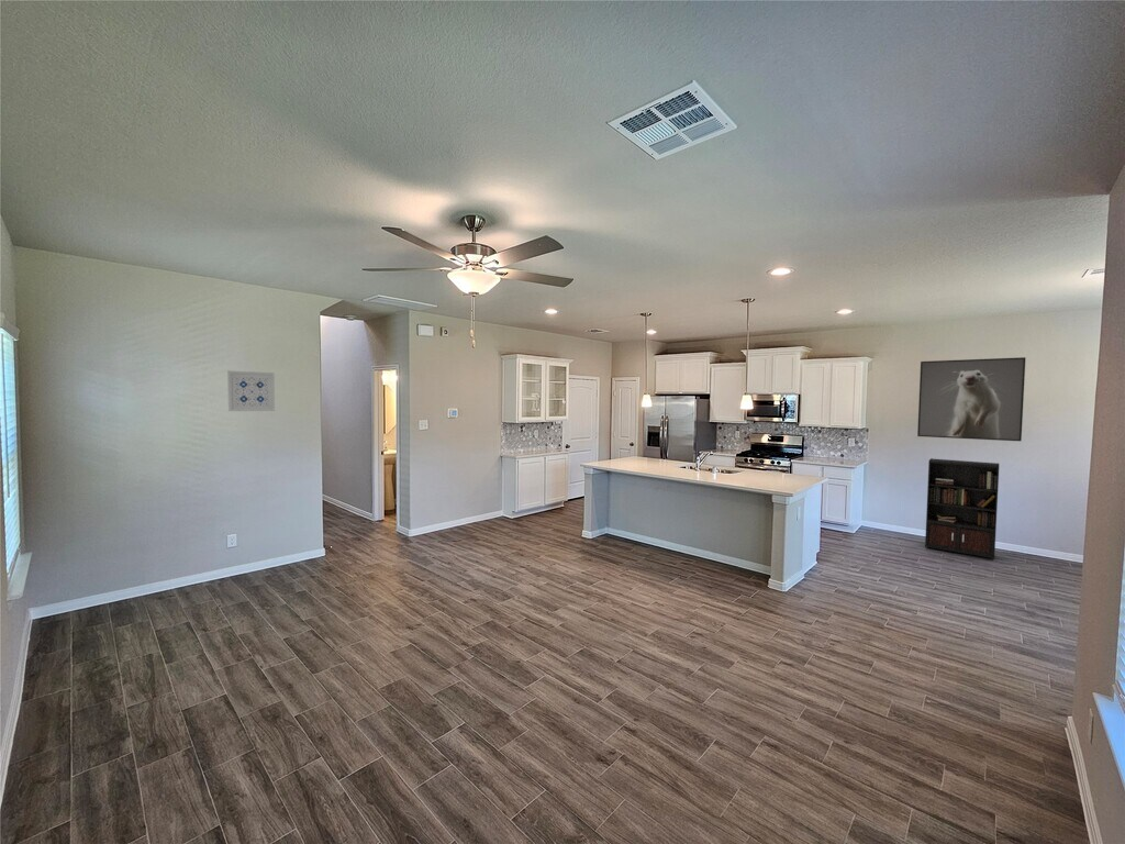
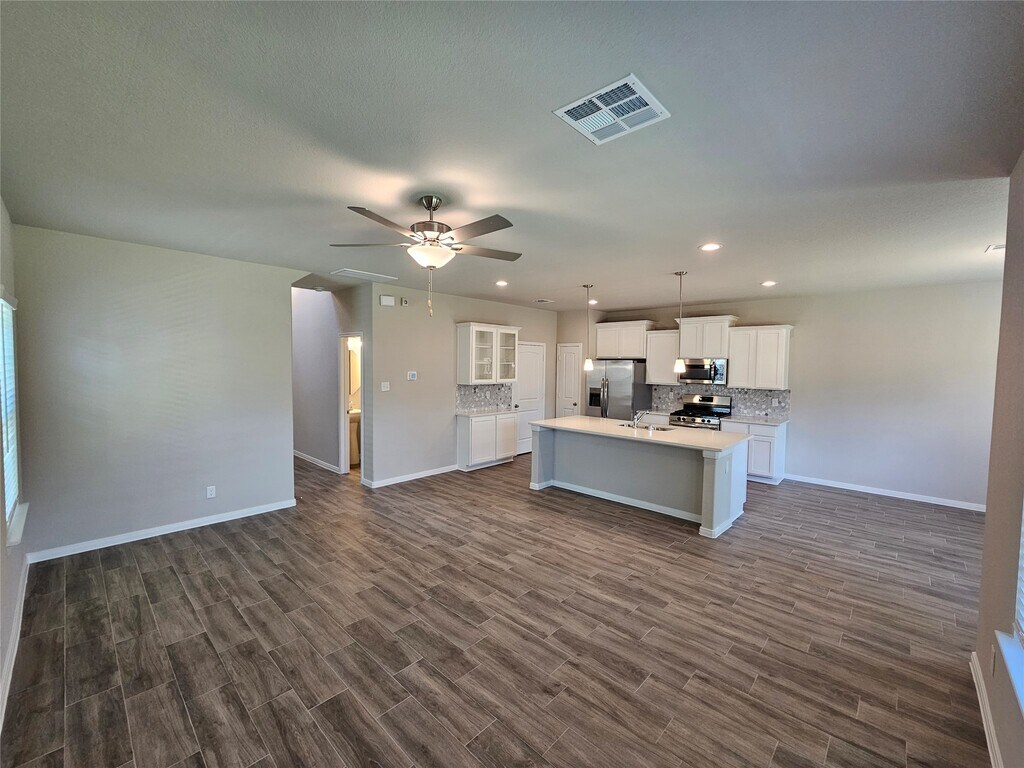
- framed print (968, 399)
- wall art (252, 391)
- bookcase (971, 507)
